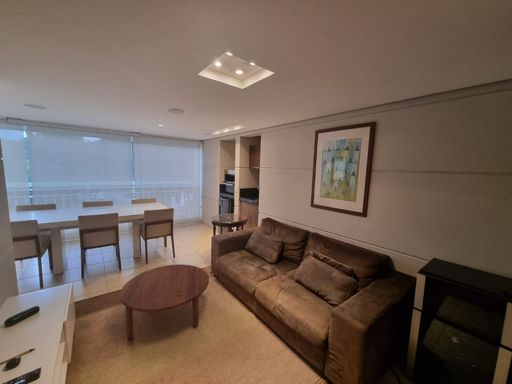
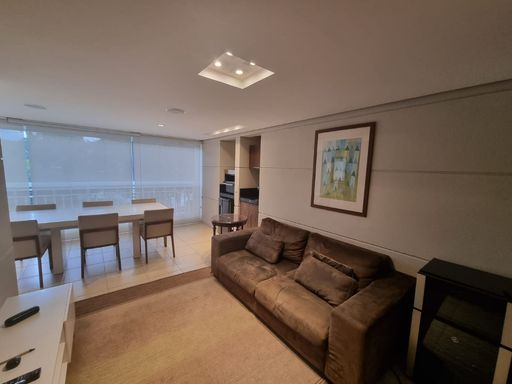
- coffee table (168, 297)
